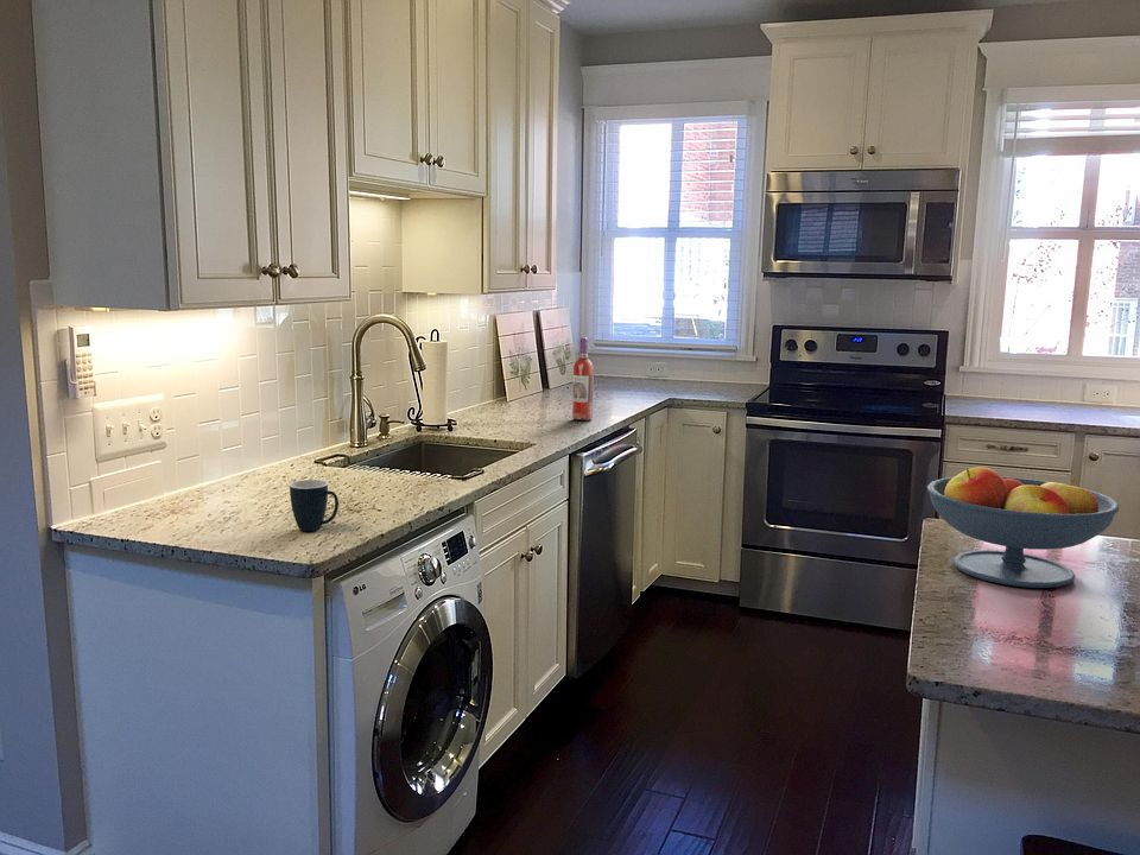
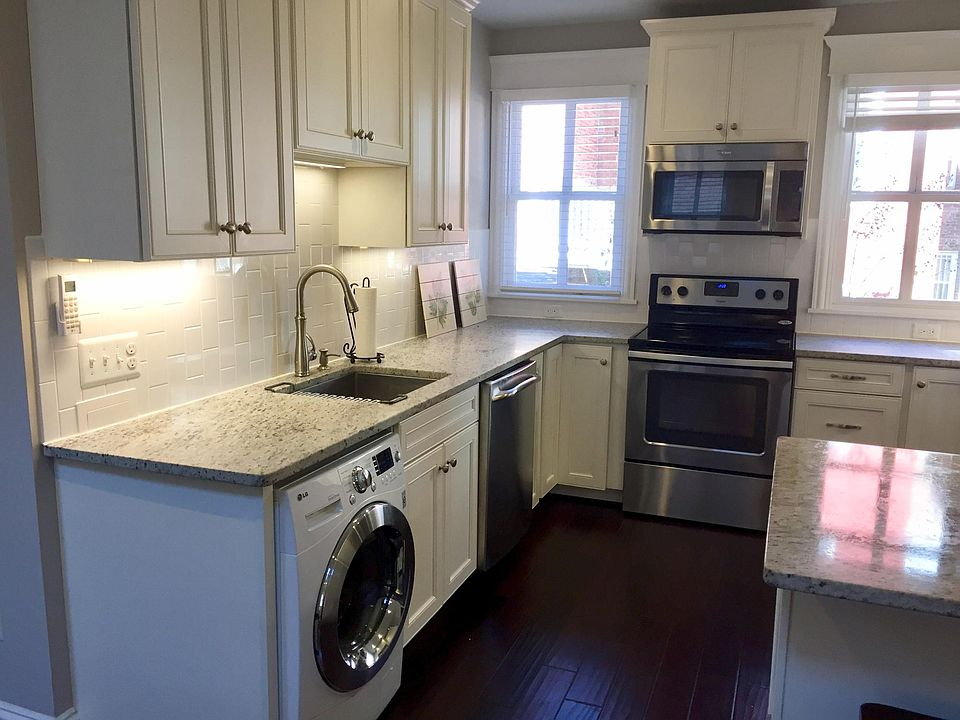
- mug (315, 506)
- fruit bowl (1016, 518)
- wine bottle (583, 378)
